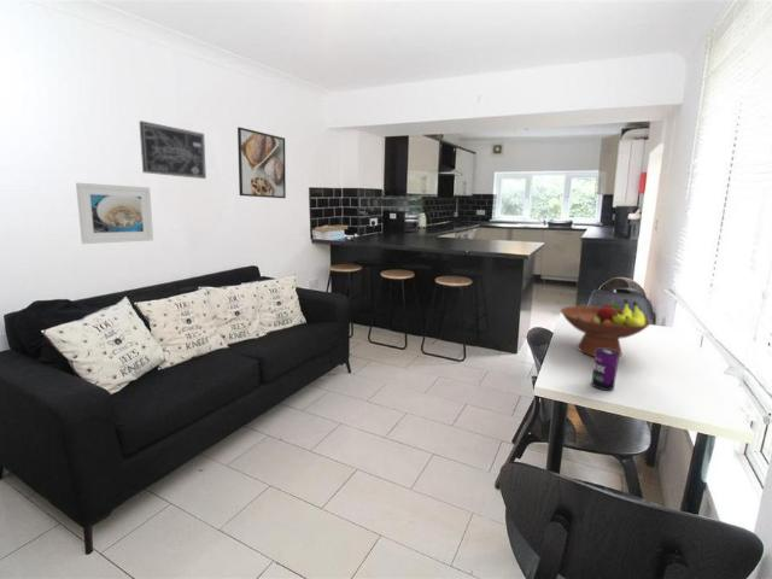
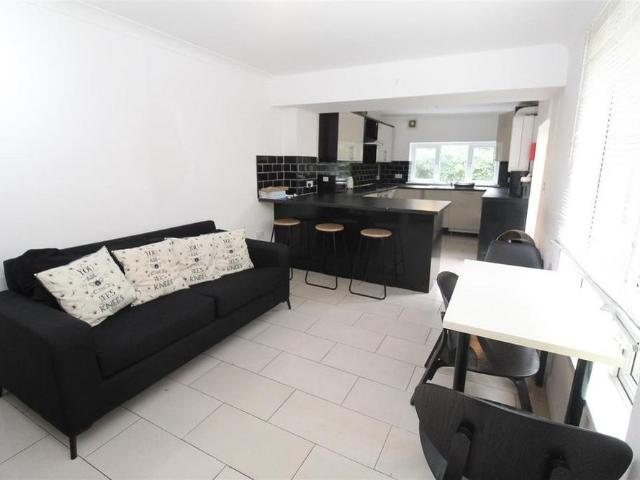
- wall art (175, 152)
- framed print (117, 214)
- fruit bowl (602, 326)
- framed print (263, 165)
- beverage can (604, 368)
